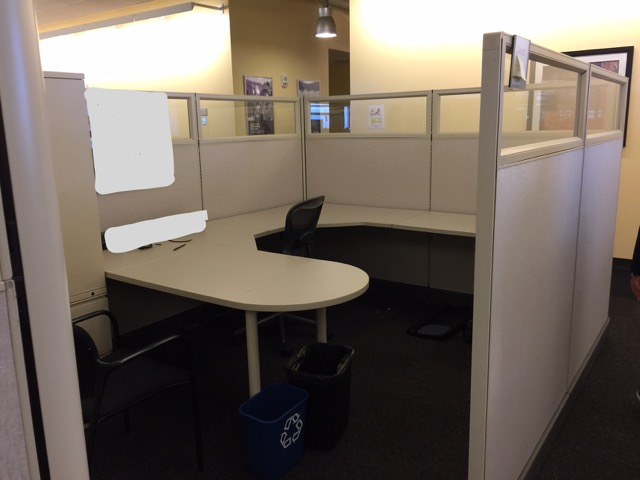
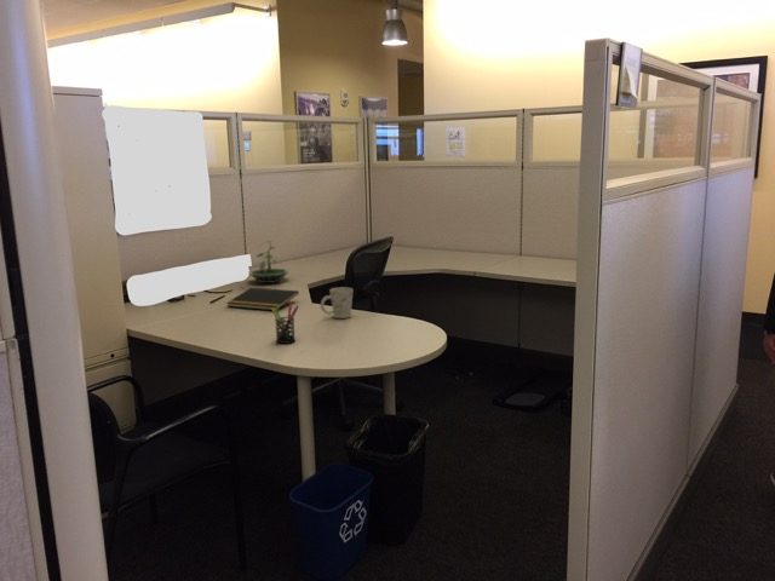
+ mug (337, 304)
+ pen holder (283, 321)
+ terrarium (269, 248)
+ notepad (263, 298)
